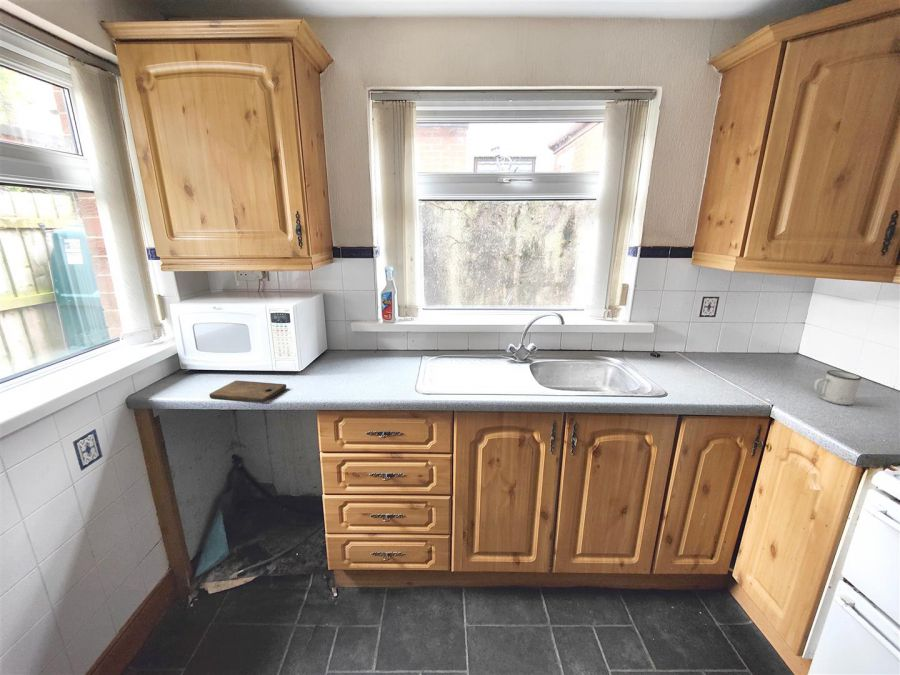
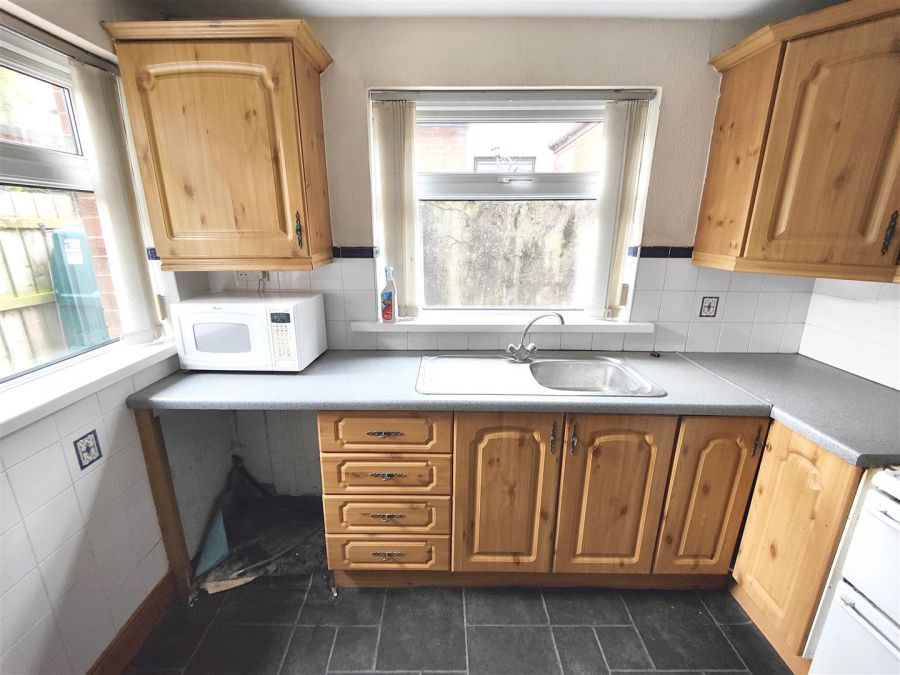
- cutting board (249, 390)
- mug (834, 387)
